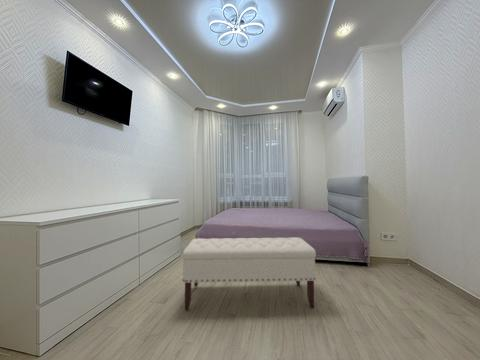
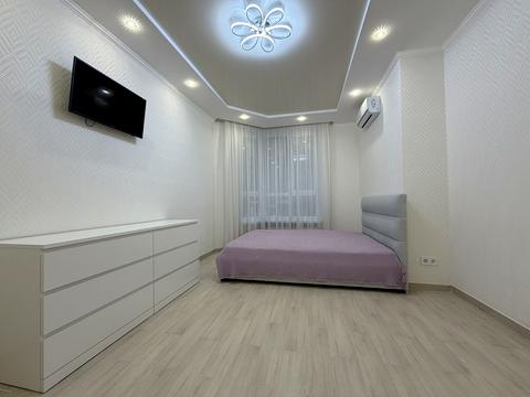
- bench (248, 268)
